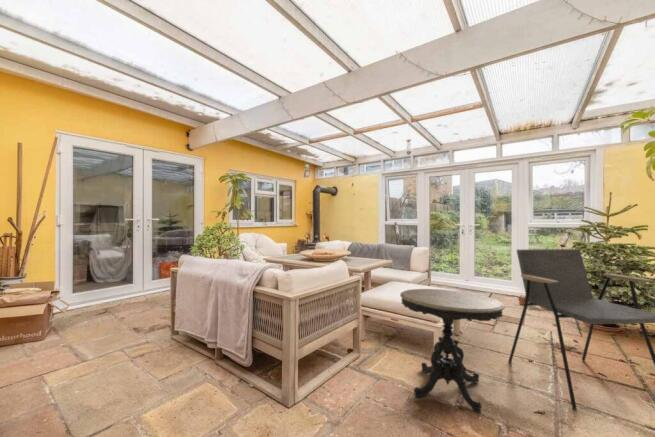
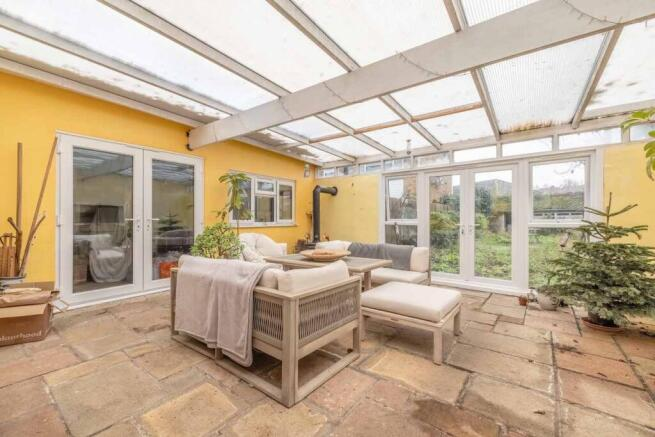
- side table (449, 343)
- armchair (580, 317)
